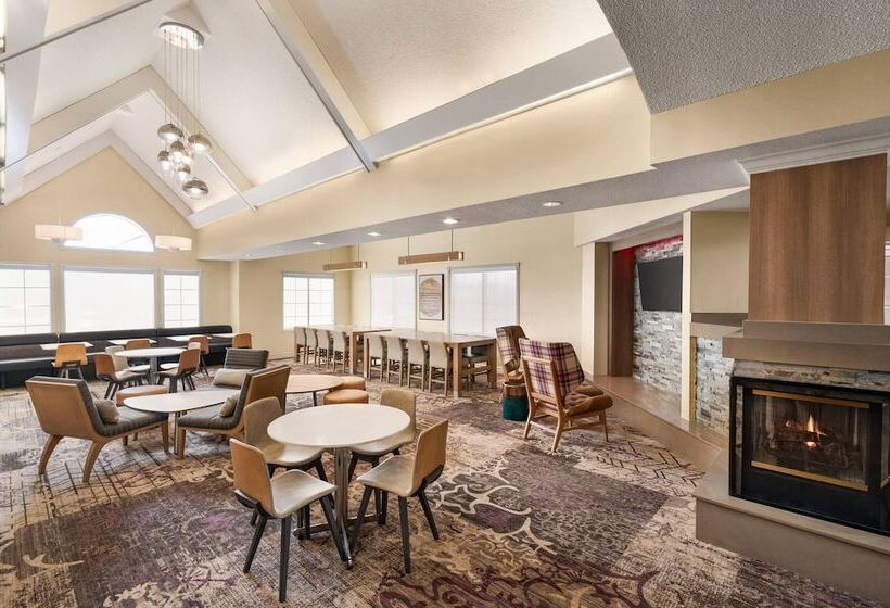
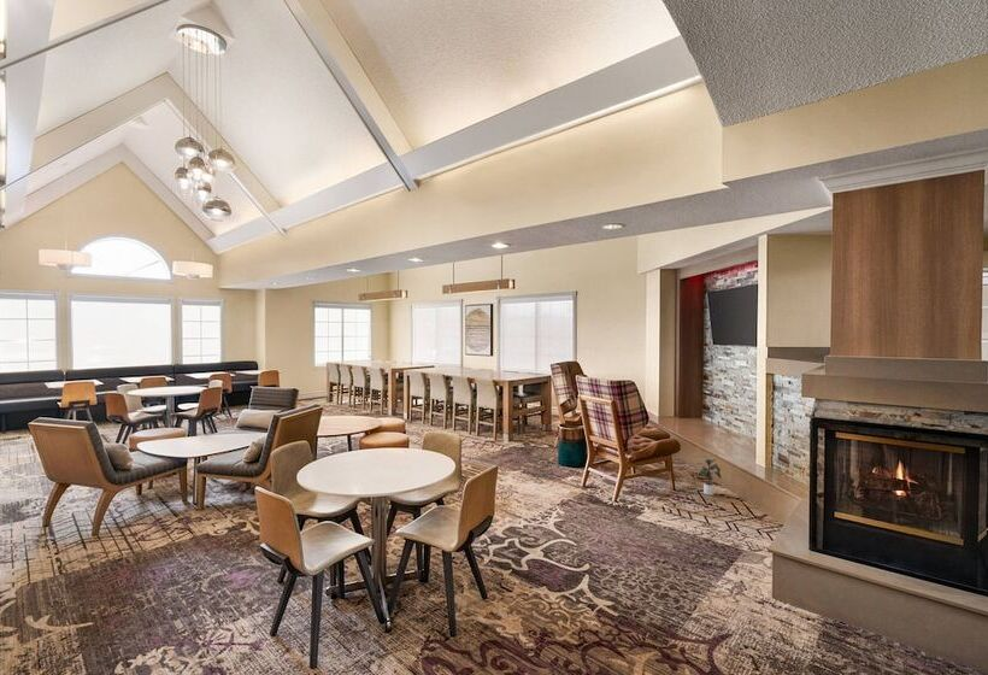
+ potted plant (711, 475)
